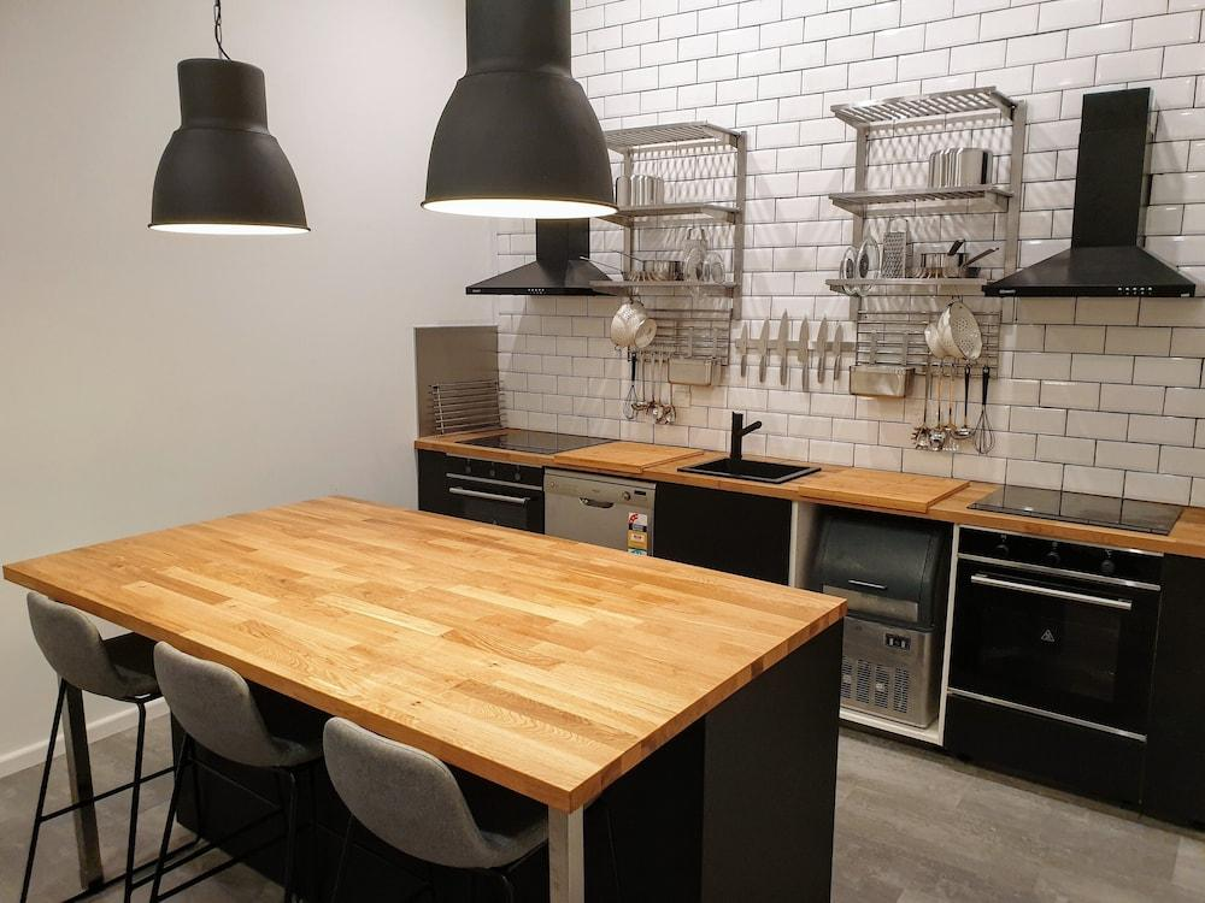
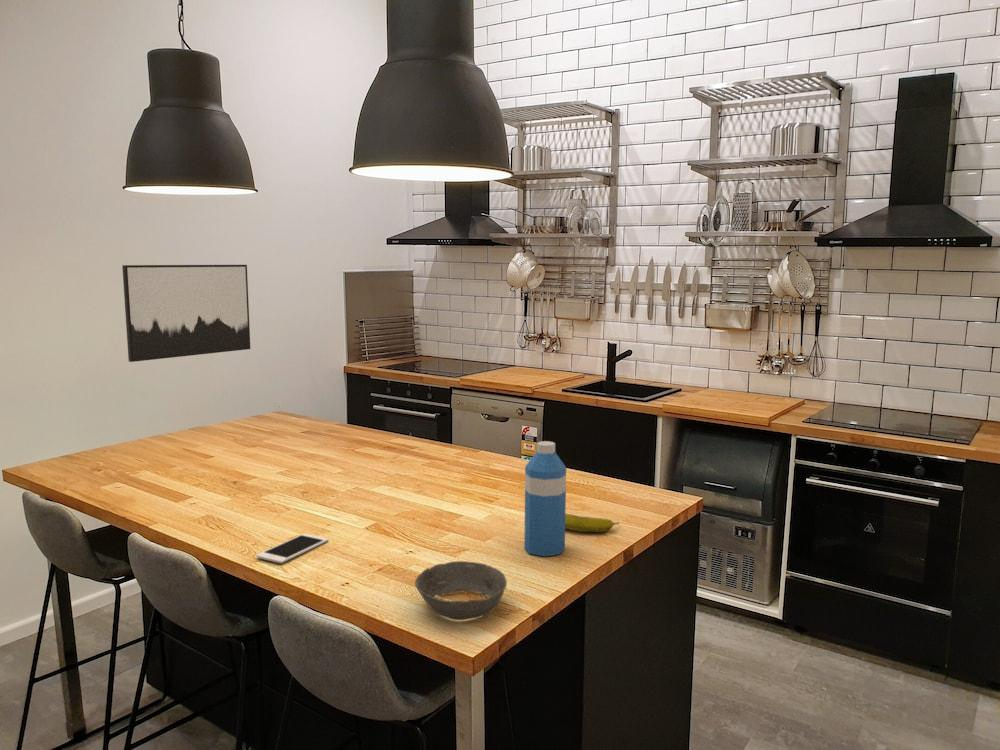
+ cell phone (293, 547)
+ bowl (461, 590)
+ water bottle (545, 496)
+ fruit (574, 518)
+ wall art (191, 310)
